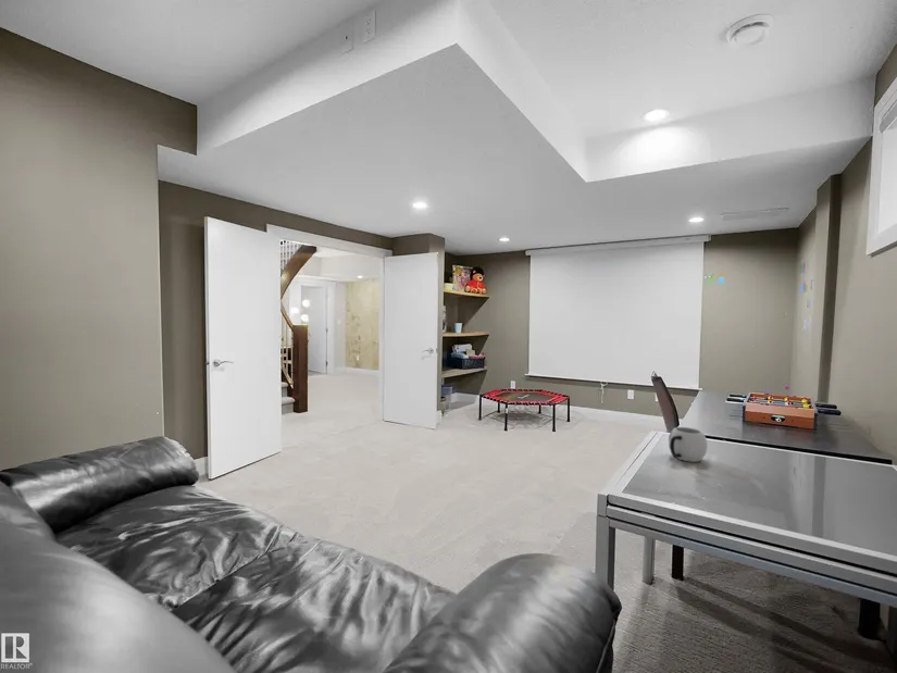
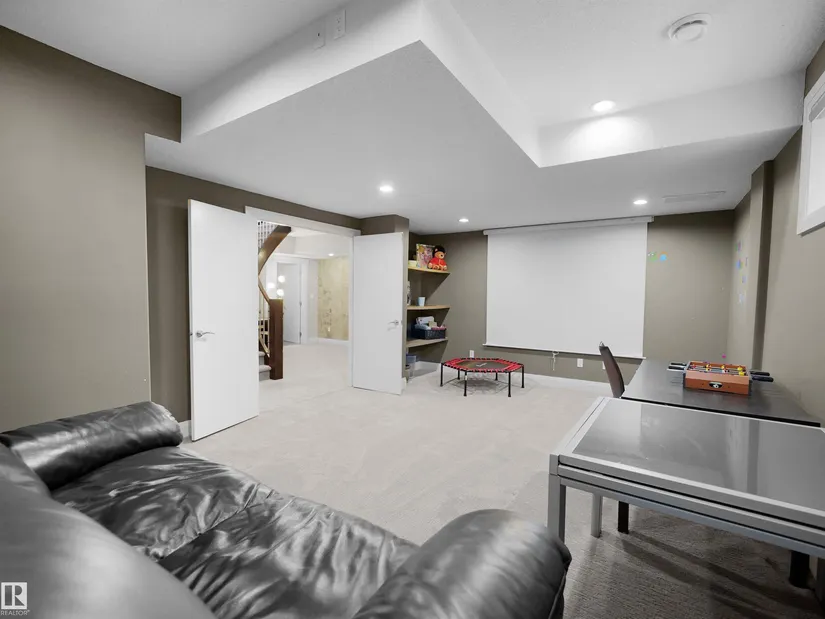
- mug (684, 445)
